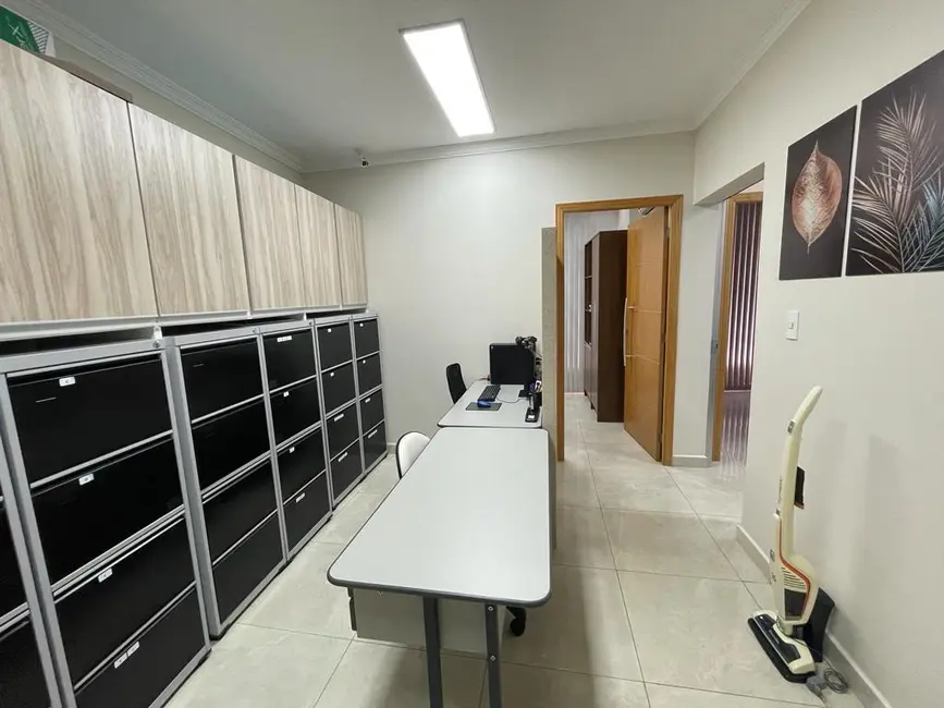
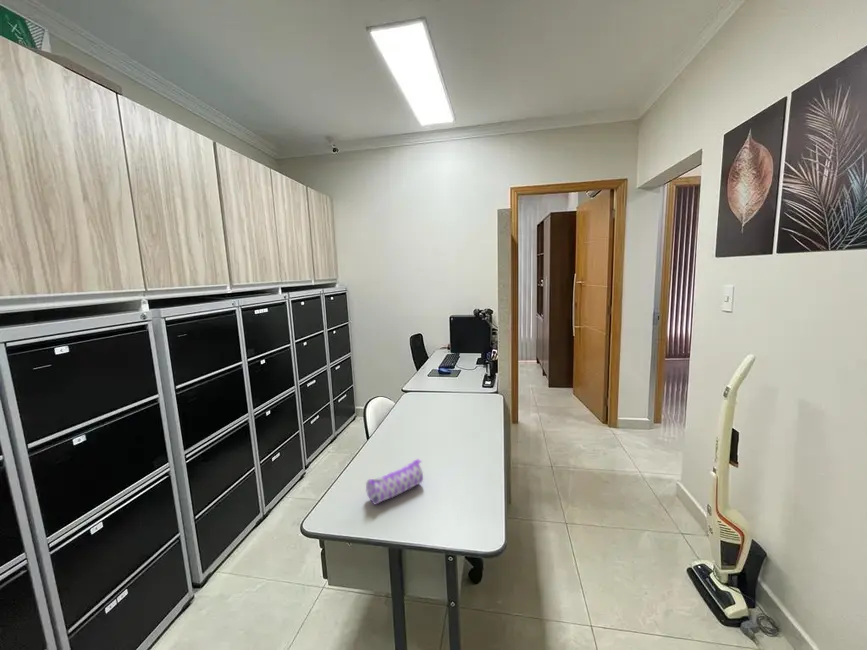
+ pencil case (394, 480)
